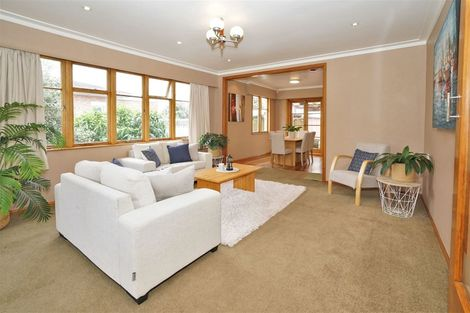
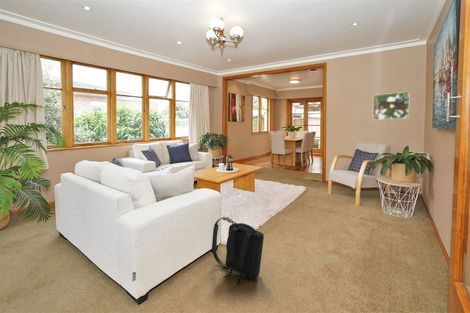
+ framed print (390, 106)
+ backpack (234, 247)
